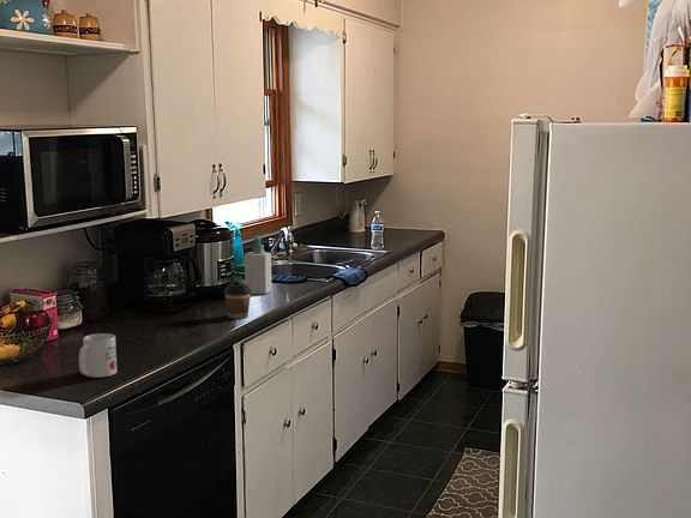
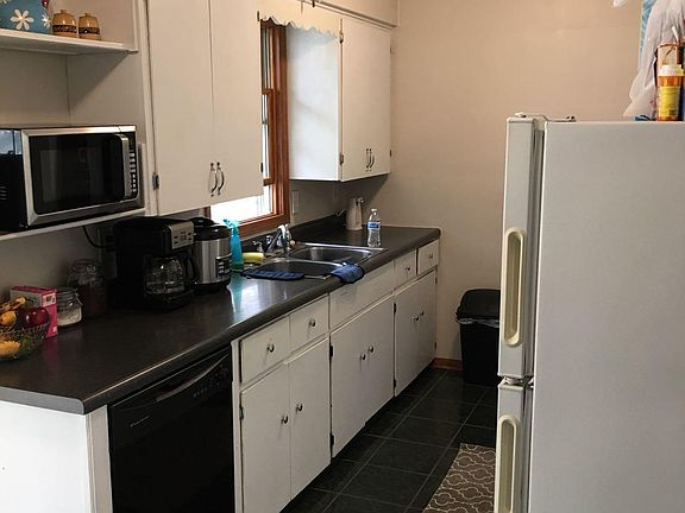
- coffee cup (238, 299)
- mug (95, 356)
- soap bottle (258, 264)
